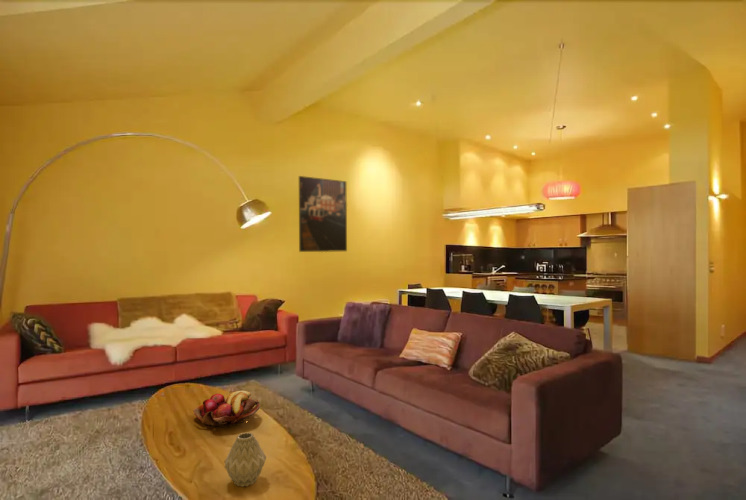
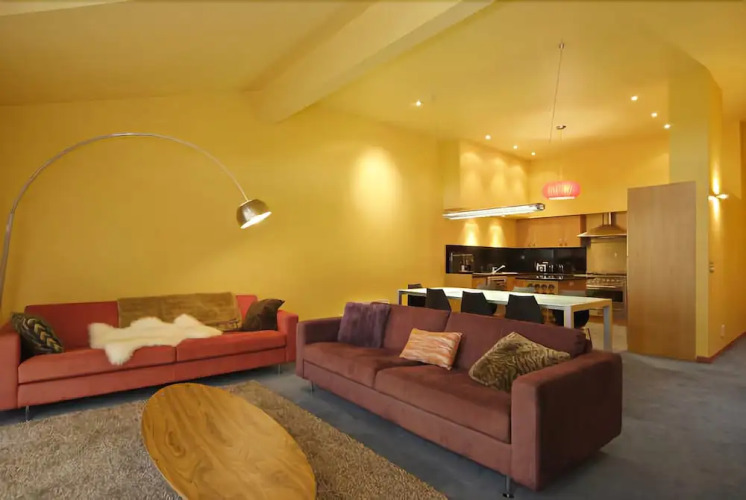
- vase (245, 458)
- fruit basket (228, 407)
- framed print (323, 215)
